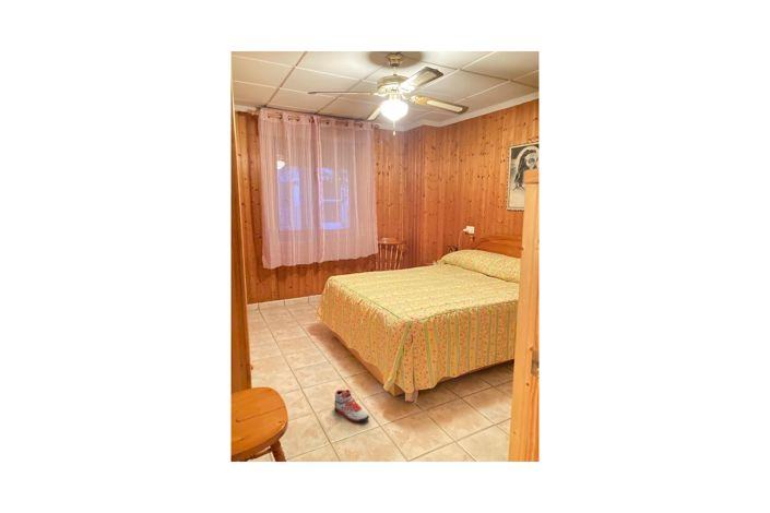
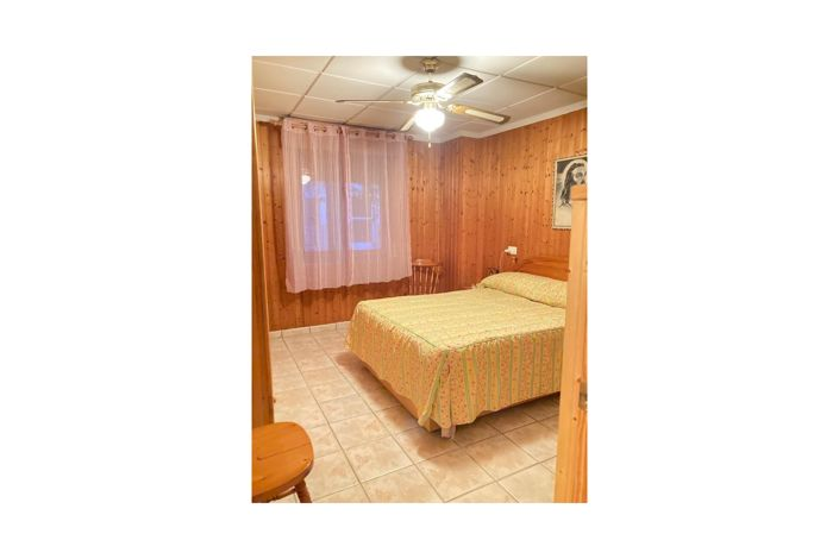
- sneaker (351, 404)
